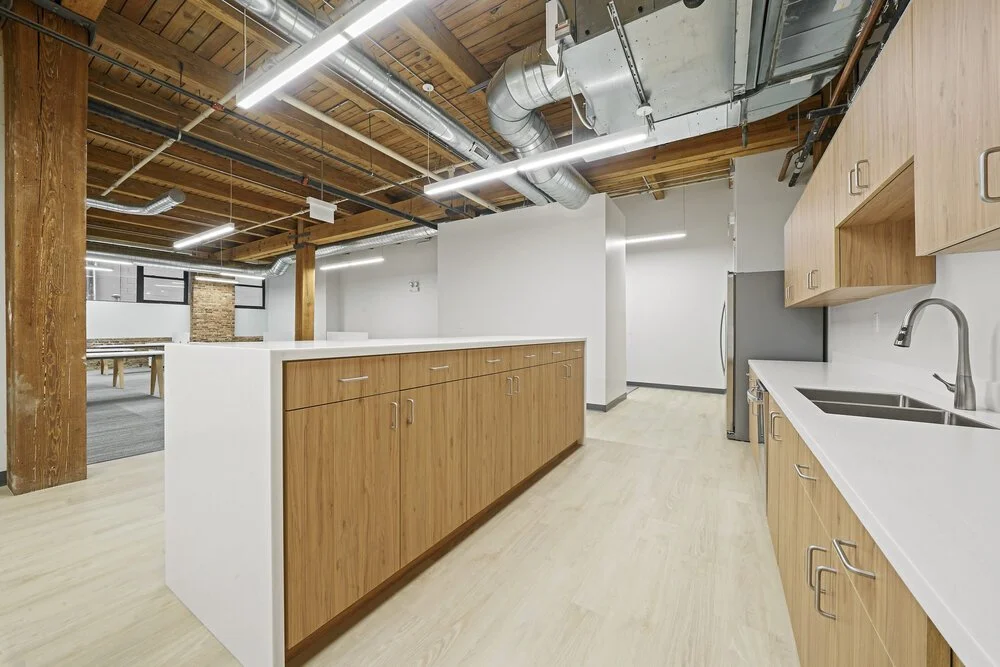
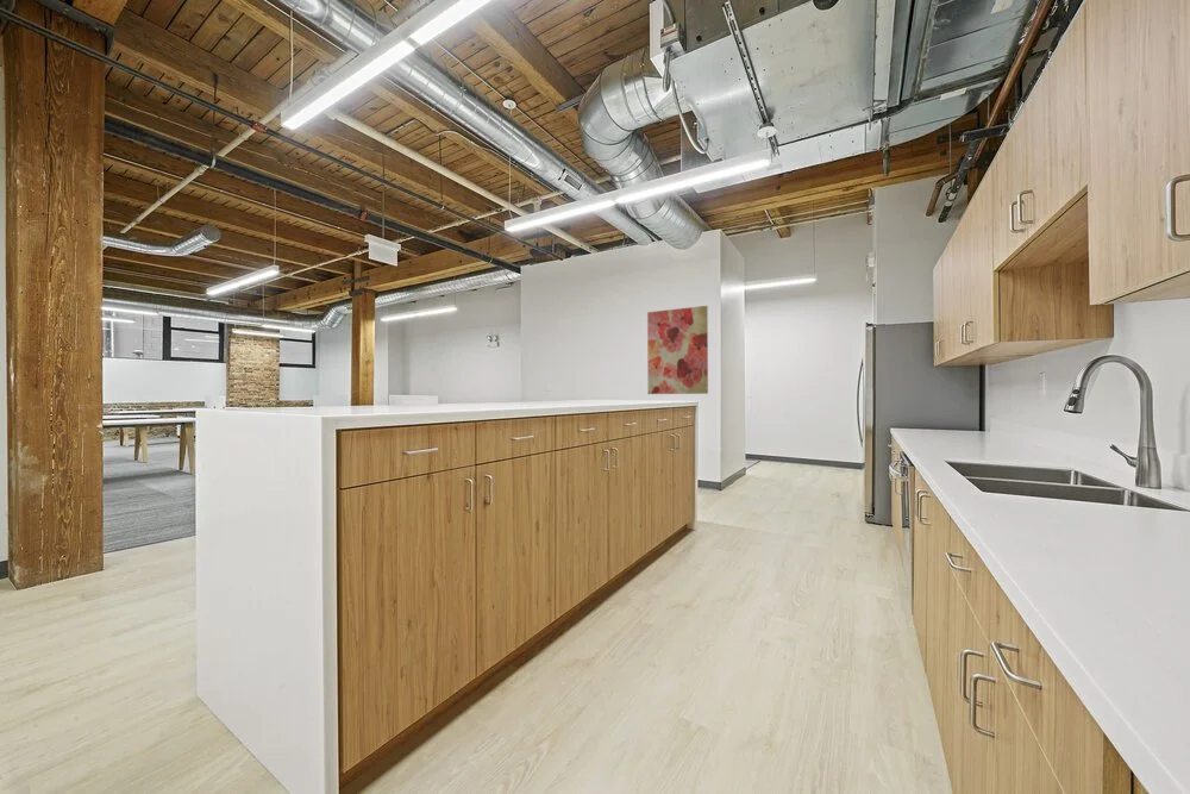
+ wall art (676, 351)
